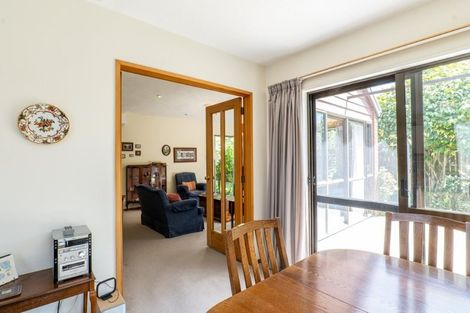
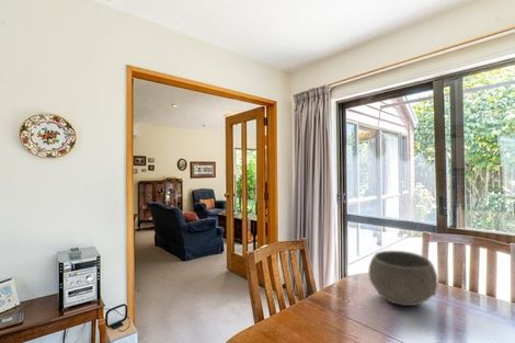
+ bowl (401, 278)
